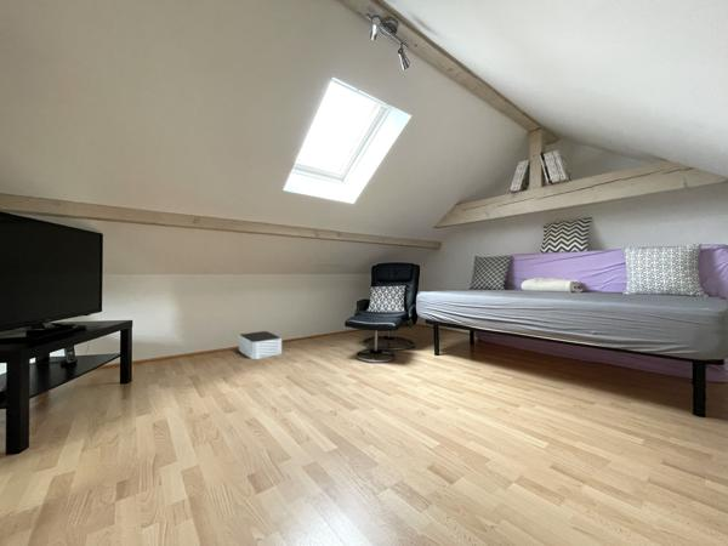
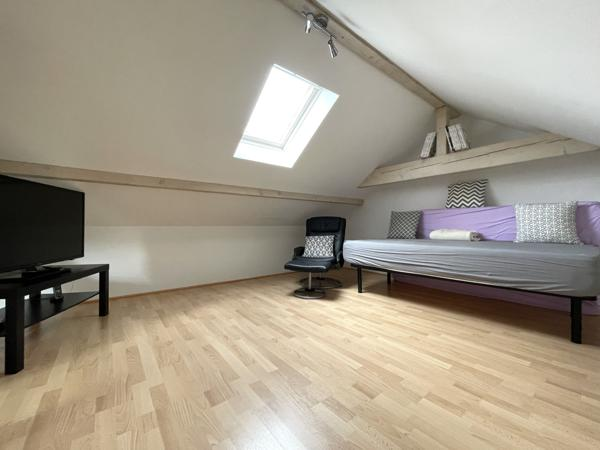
- storage bin (260, 343)
